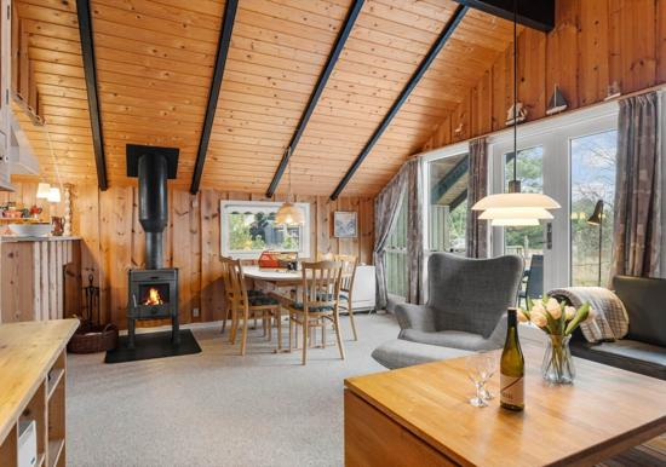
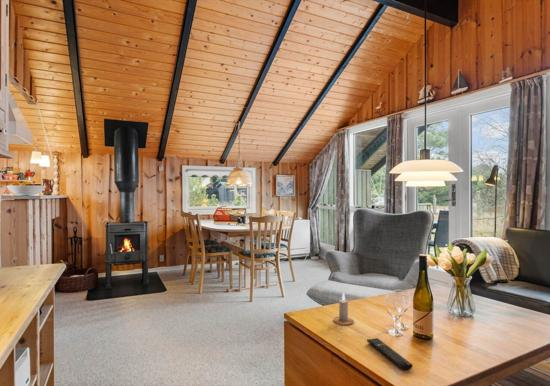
+ remote control (388, 353)
+ candle (343, 306)
